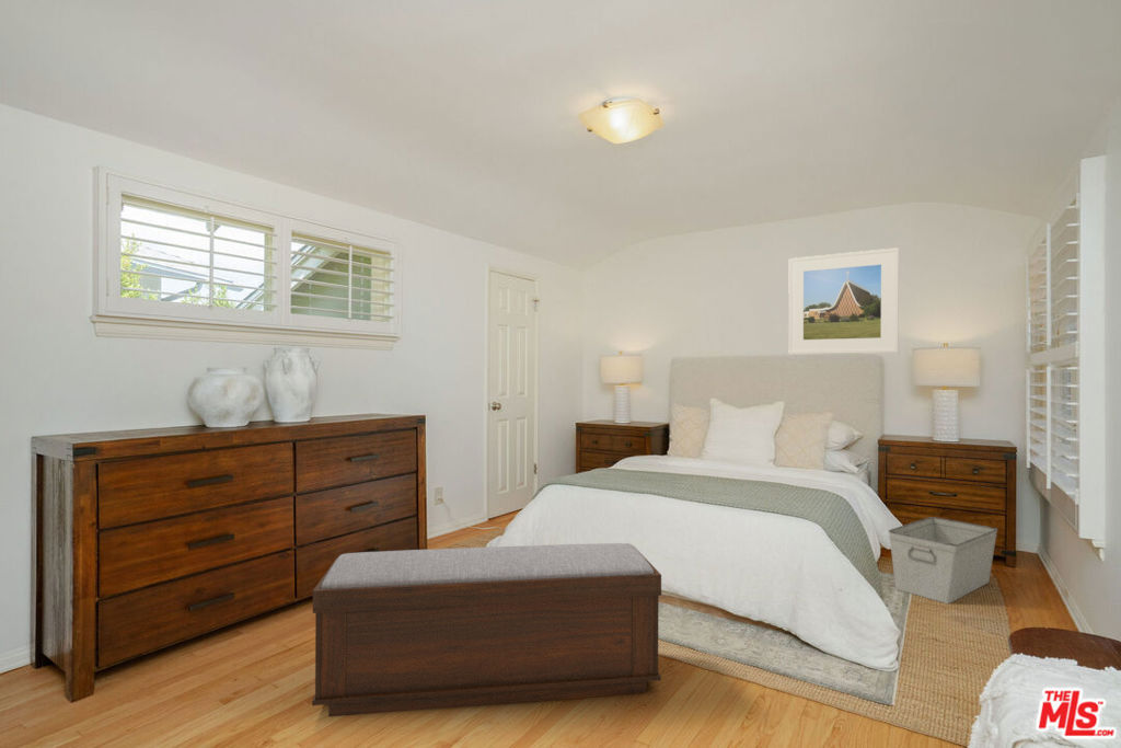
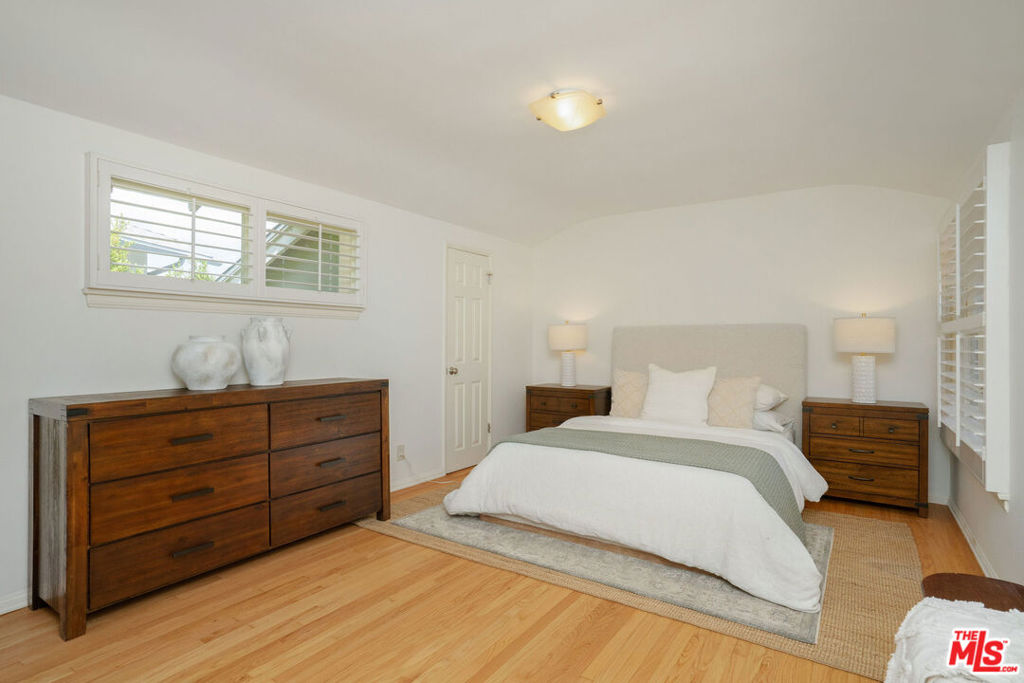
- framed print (841, 303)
- bench (492, 618)
- storage bin (943, 557)
